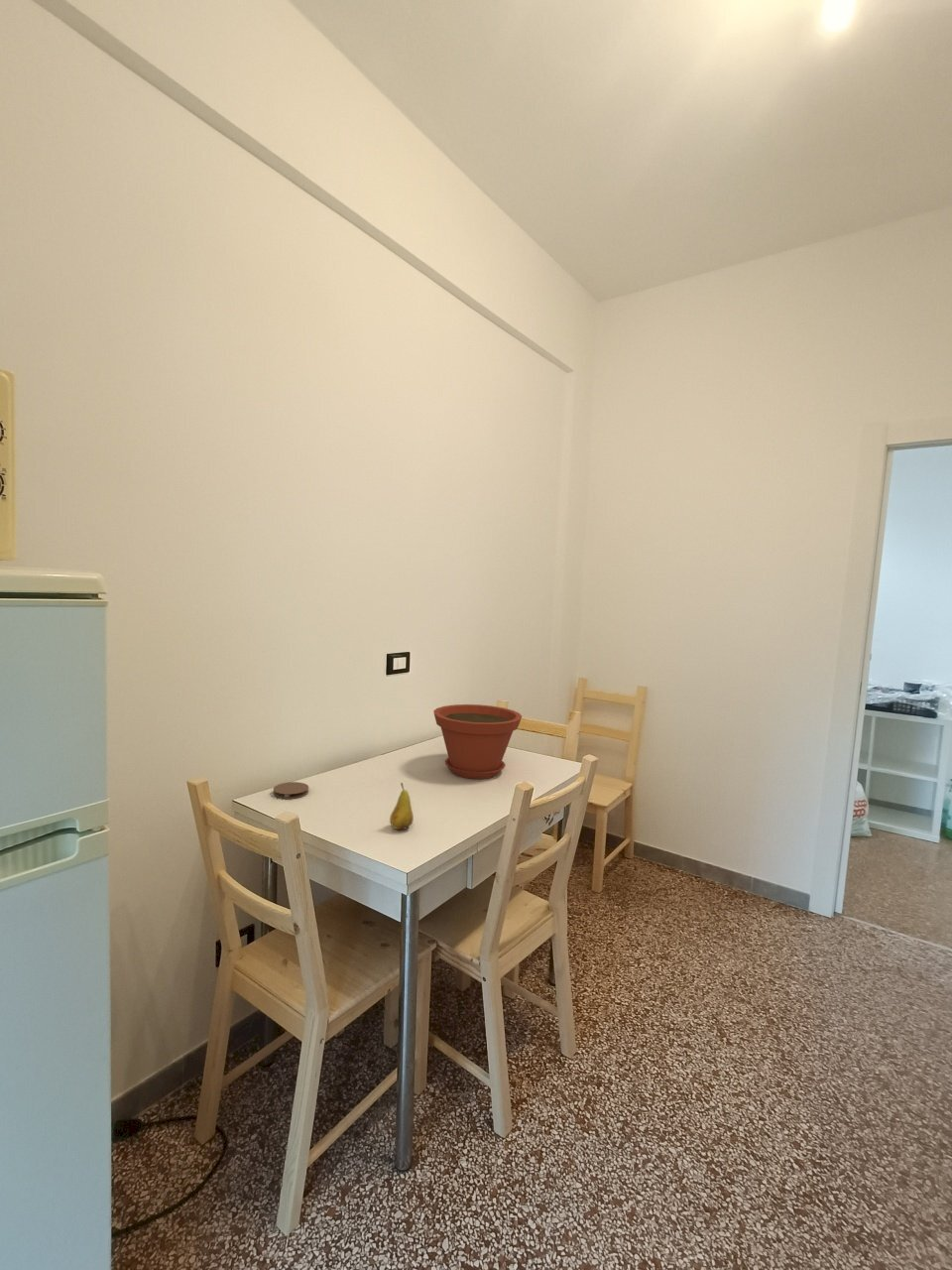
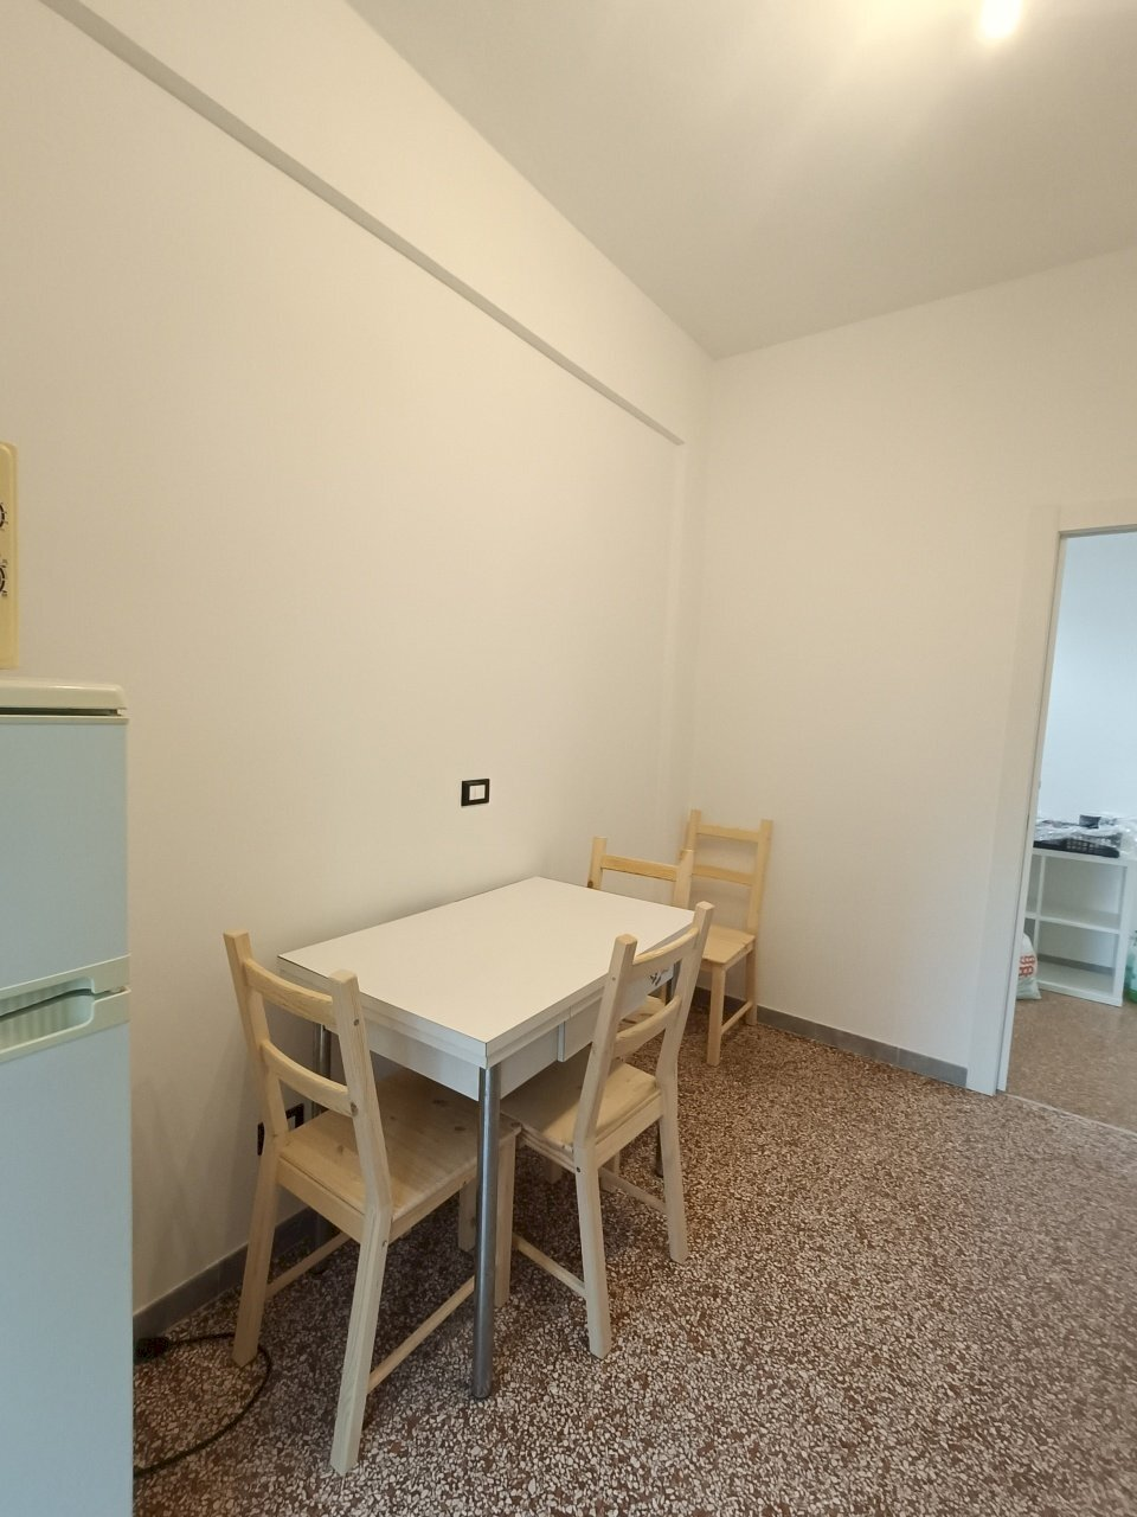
- fruit (402, 805)
- plant pot (476, 742)
- coaster (291, 790)
